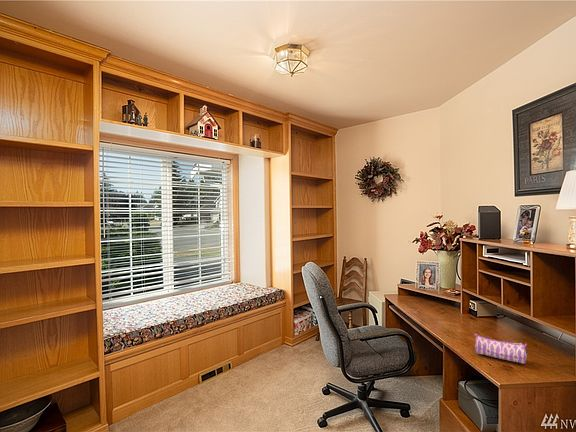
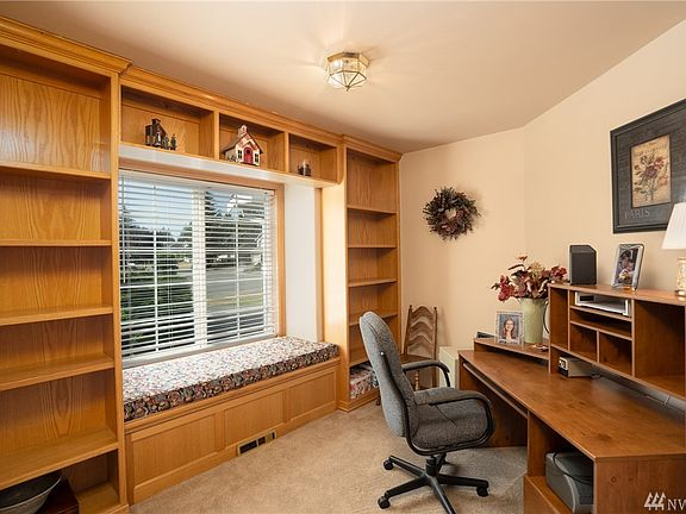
- pencil case (500, 348)
